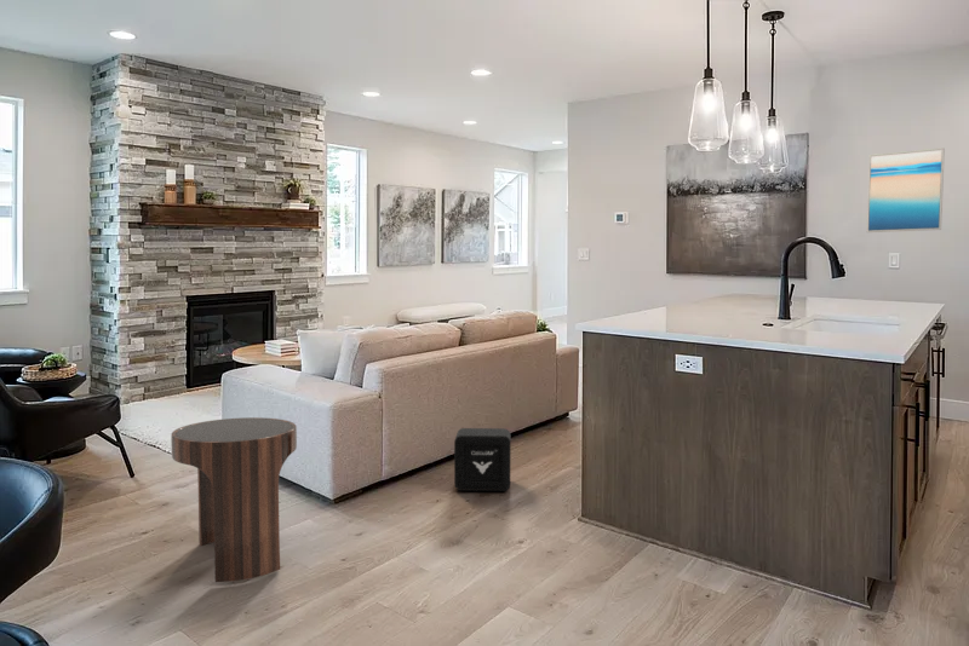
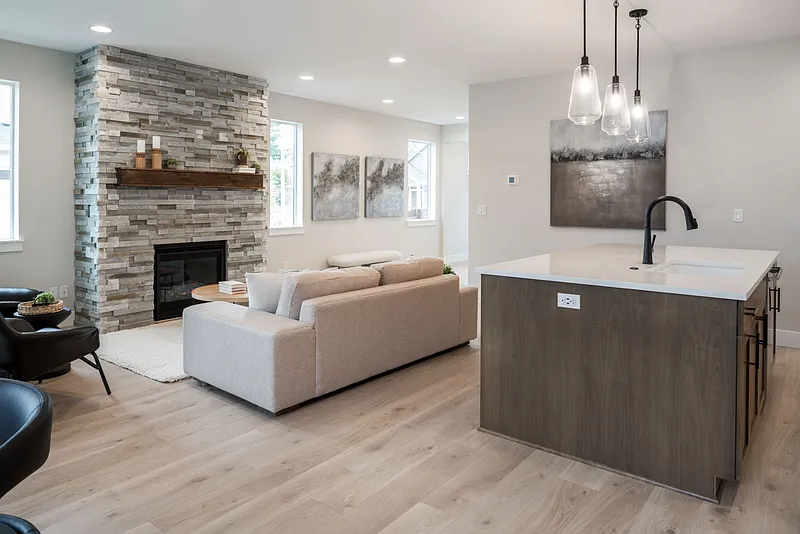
- side table (236, 492)
- air purifier (482, 458)
- wall art (904, 191)
